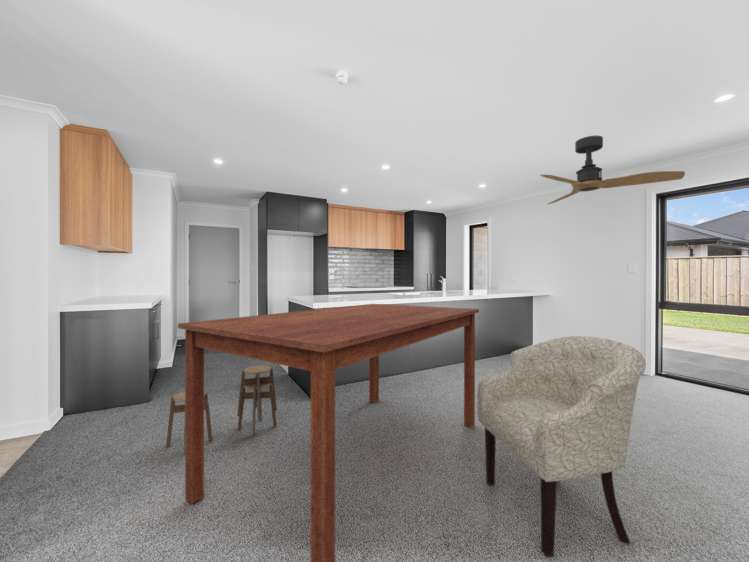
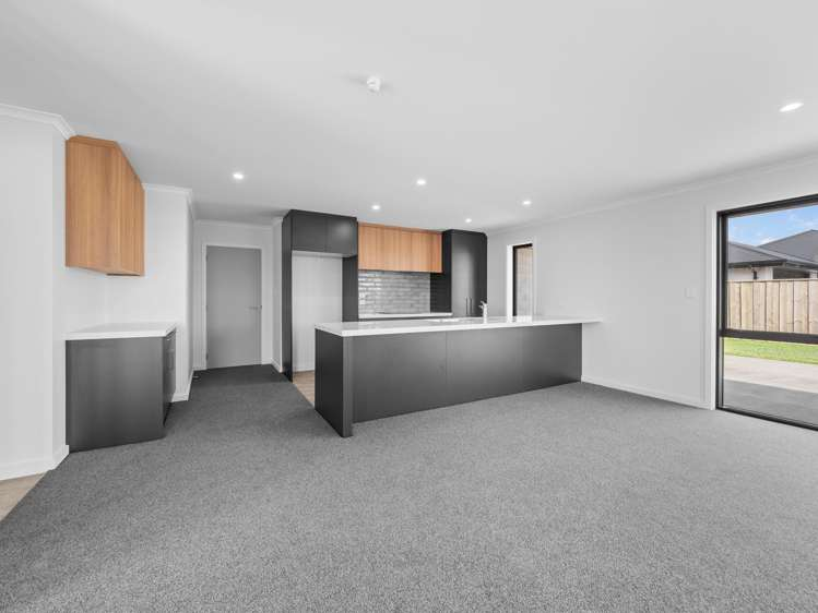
- stool (238, 404)
- ceiling fan (601, 168)
- dining table (369, 384)
- chair (559, 424)
